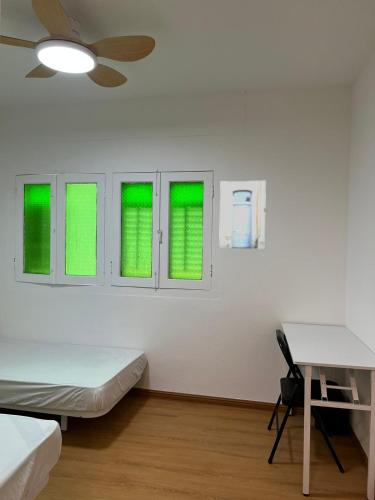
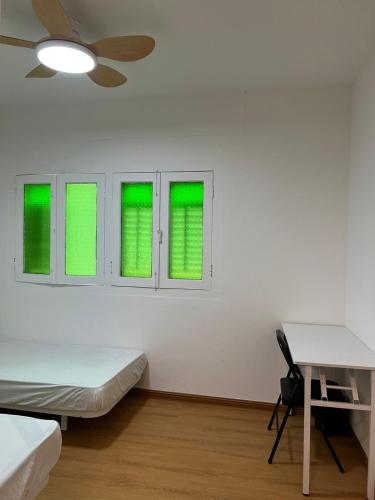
- wall art (242, 214)
